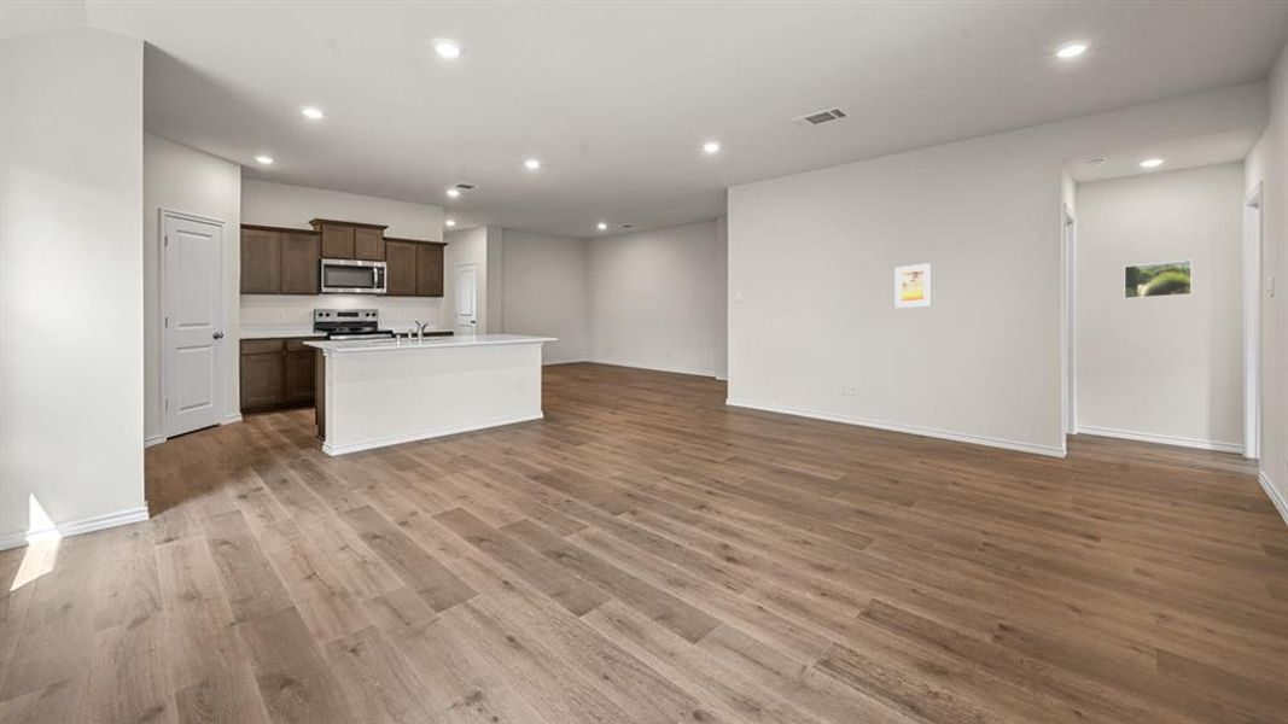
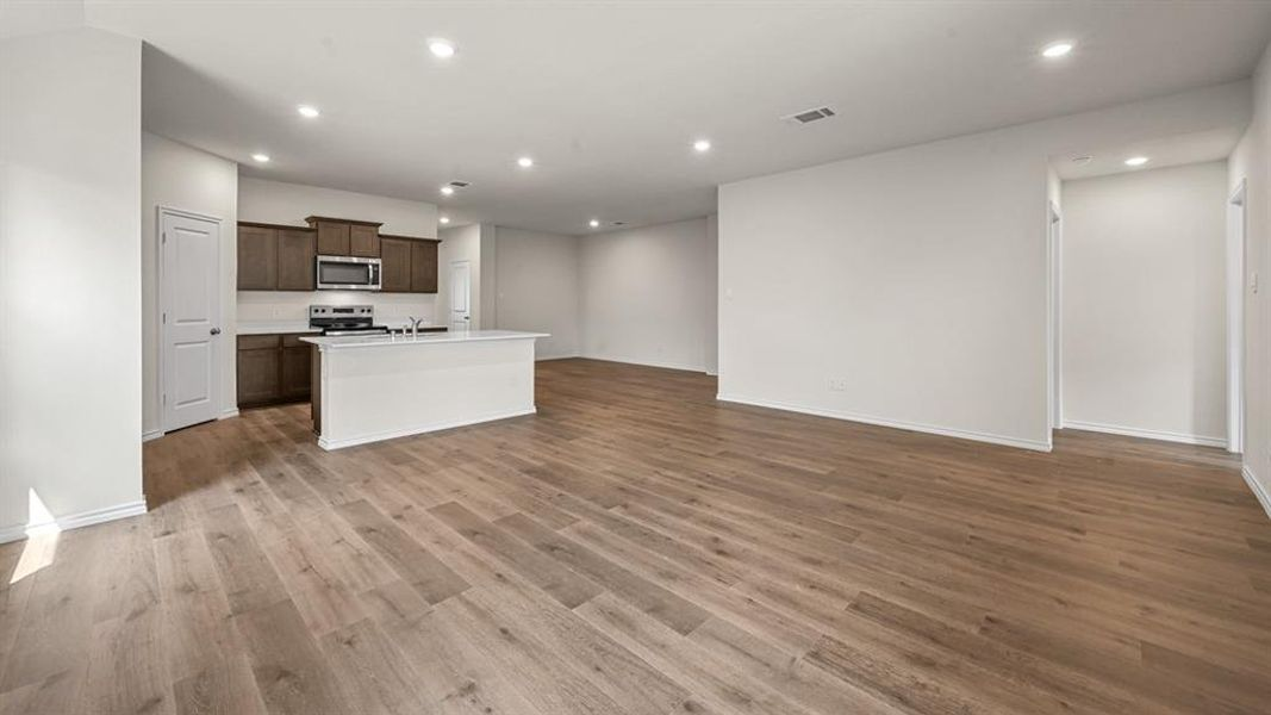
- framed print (911, 286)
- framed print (1156, 280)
